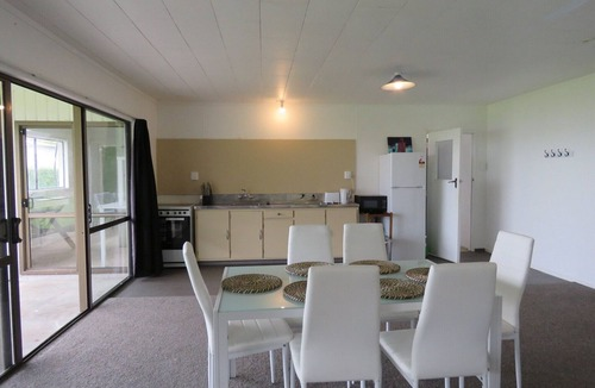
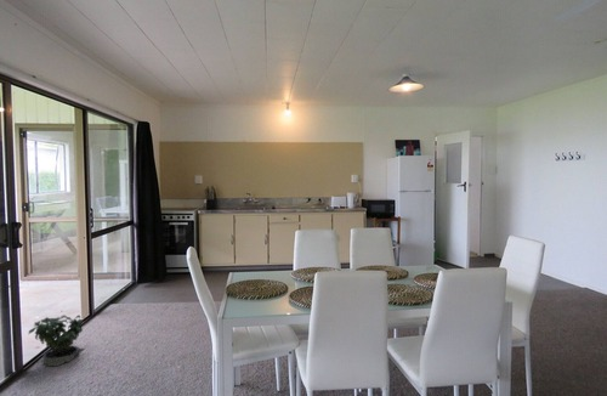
+ potted plant (57, 334)
